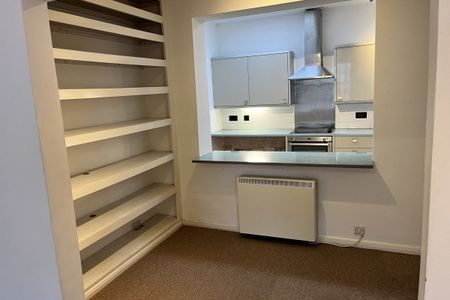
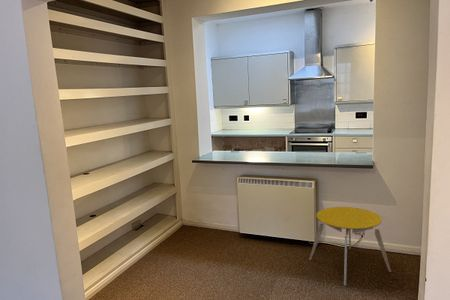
+ stool (349, 241)
